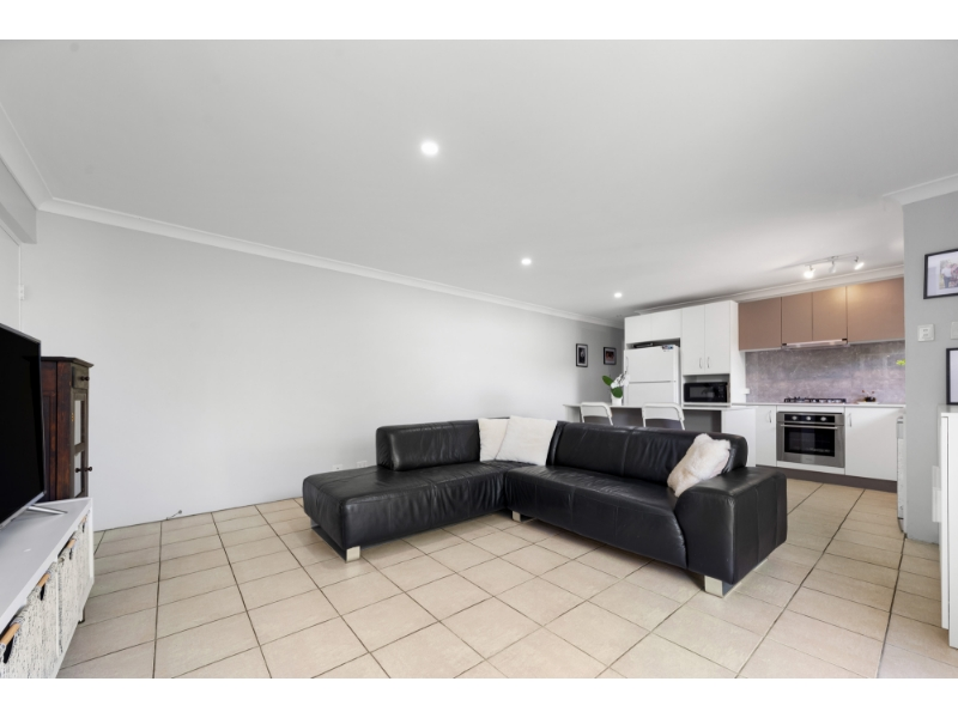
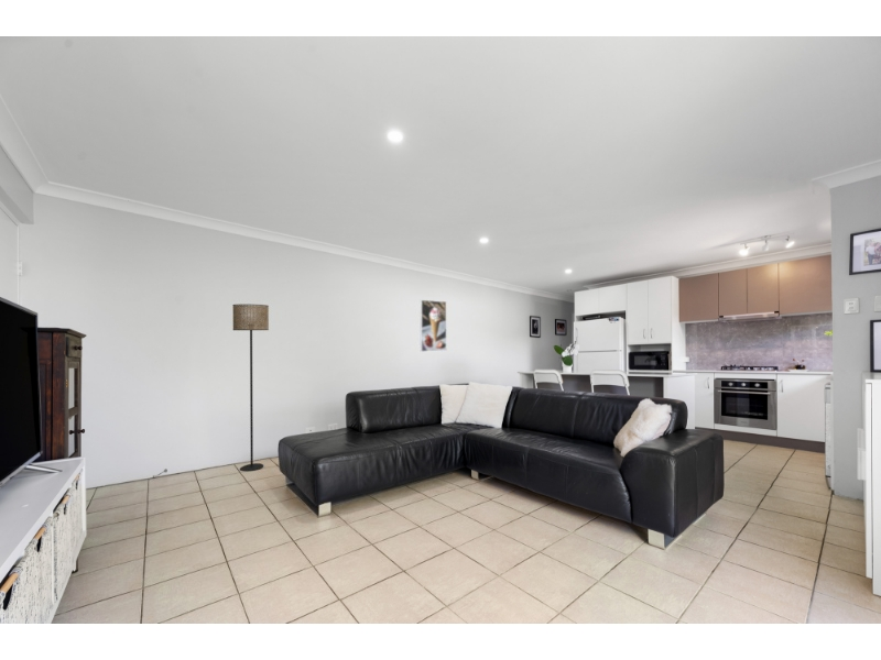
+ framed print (433, 326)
+ floor lamp (251, 386)
